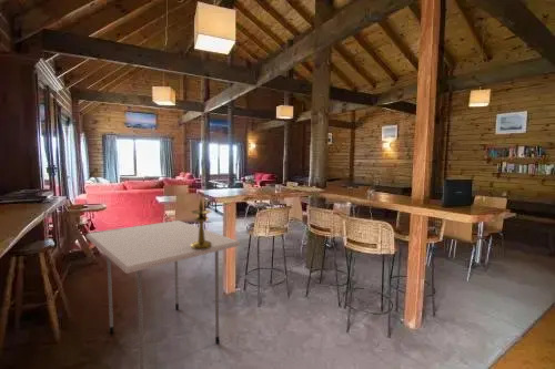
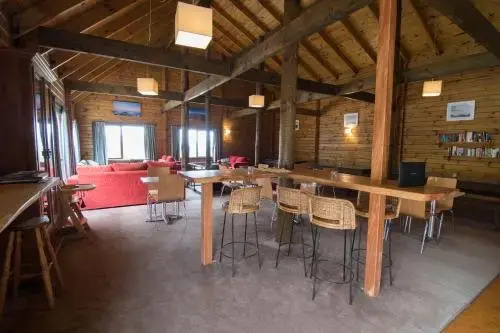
- candlestick (201, 222)
- dining table (175, 288)
